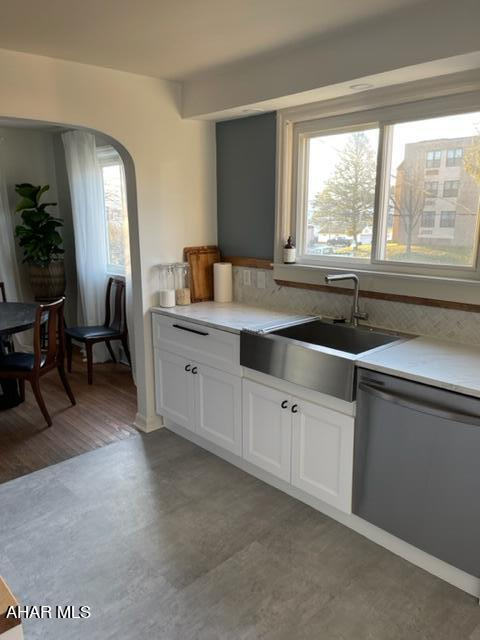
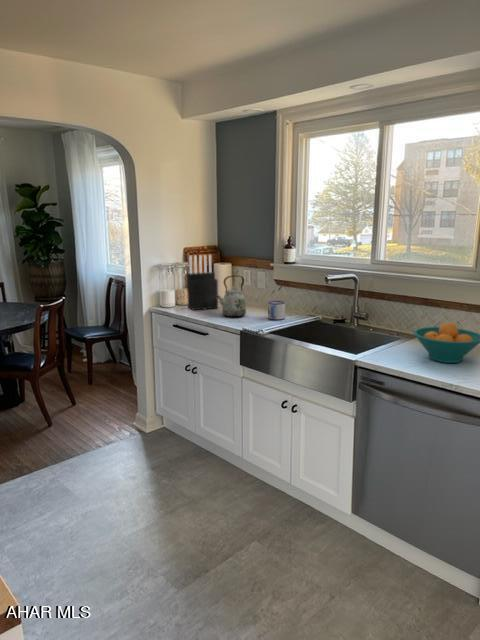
+ kettle (230, 296)
+ mug (275, 310)
+ fruit bowl (447, 341)
+ knife block (202, 282)
